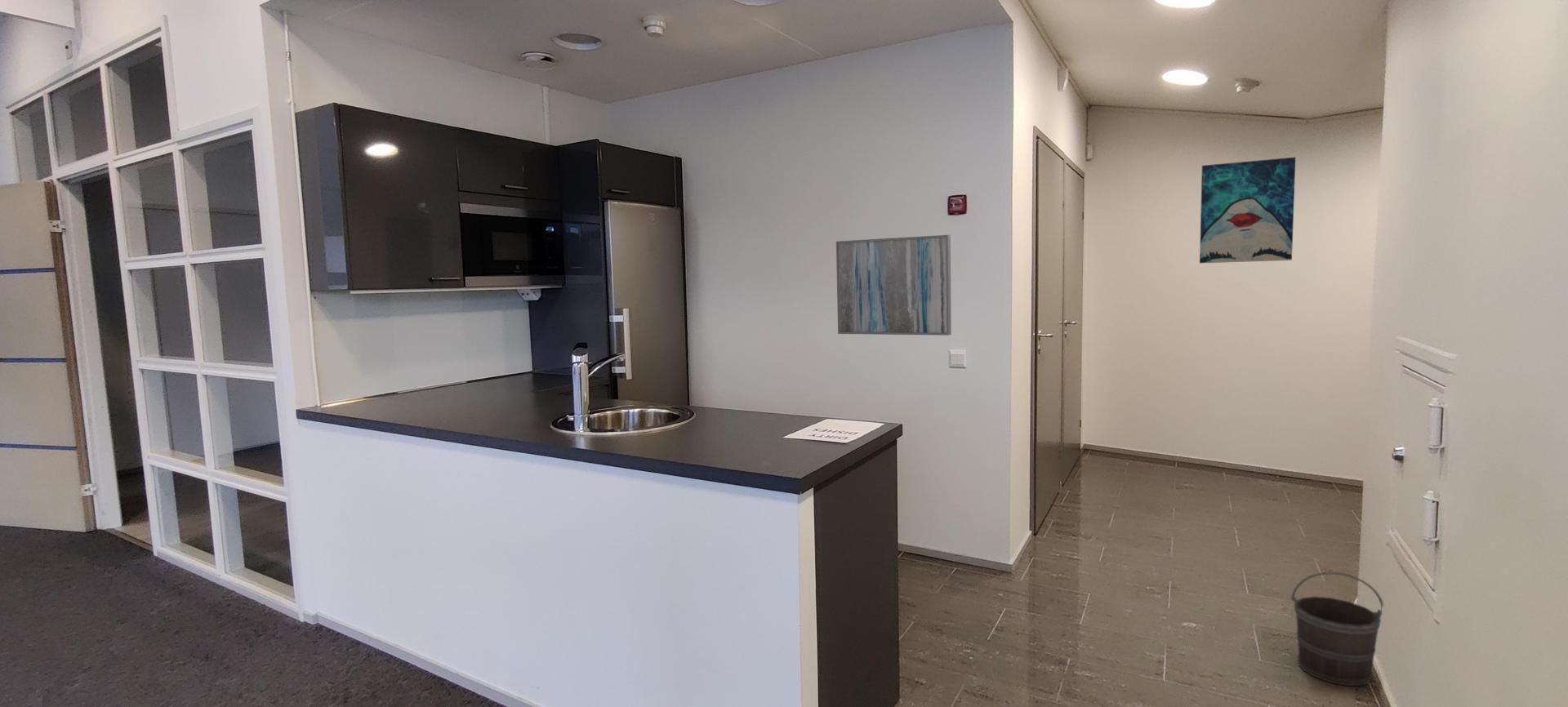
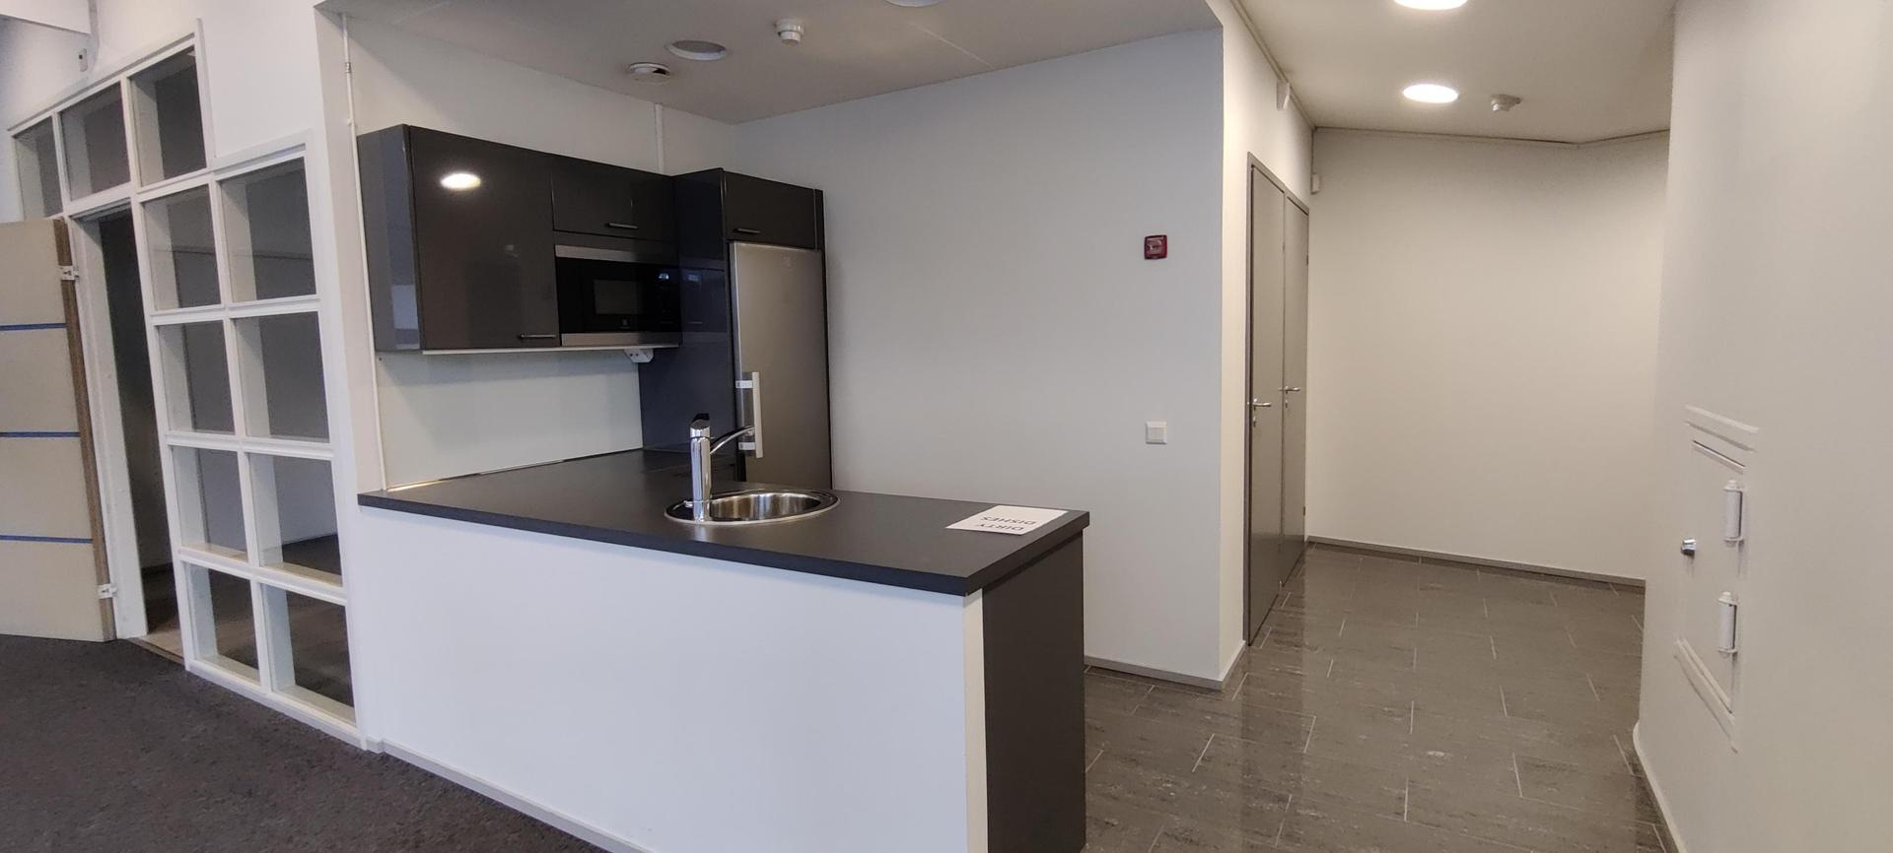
- wall art (892, 287)
- wall art (1245, 211)
- bucket (1335, 620)
